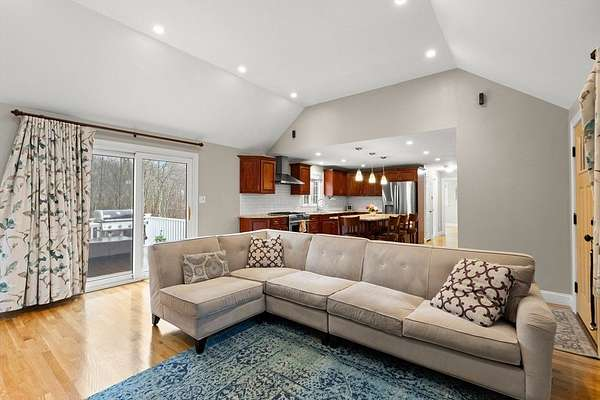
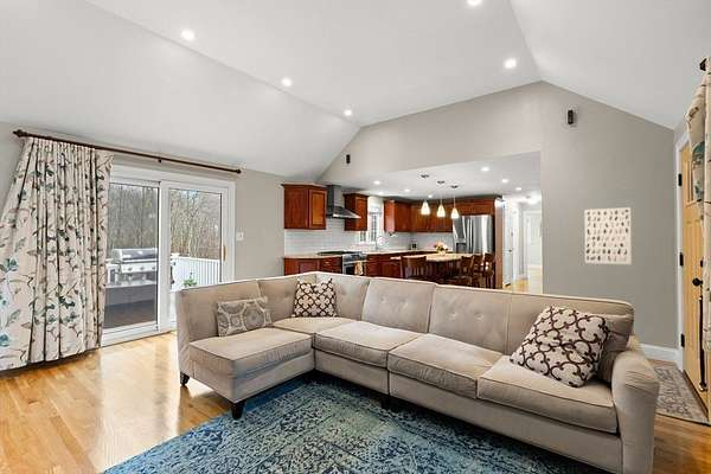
+ wall art (607, 236)
